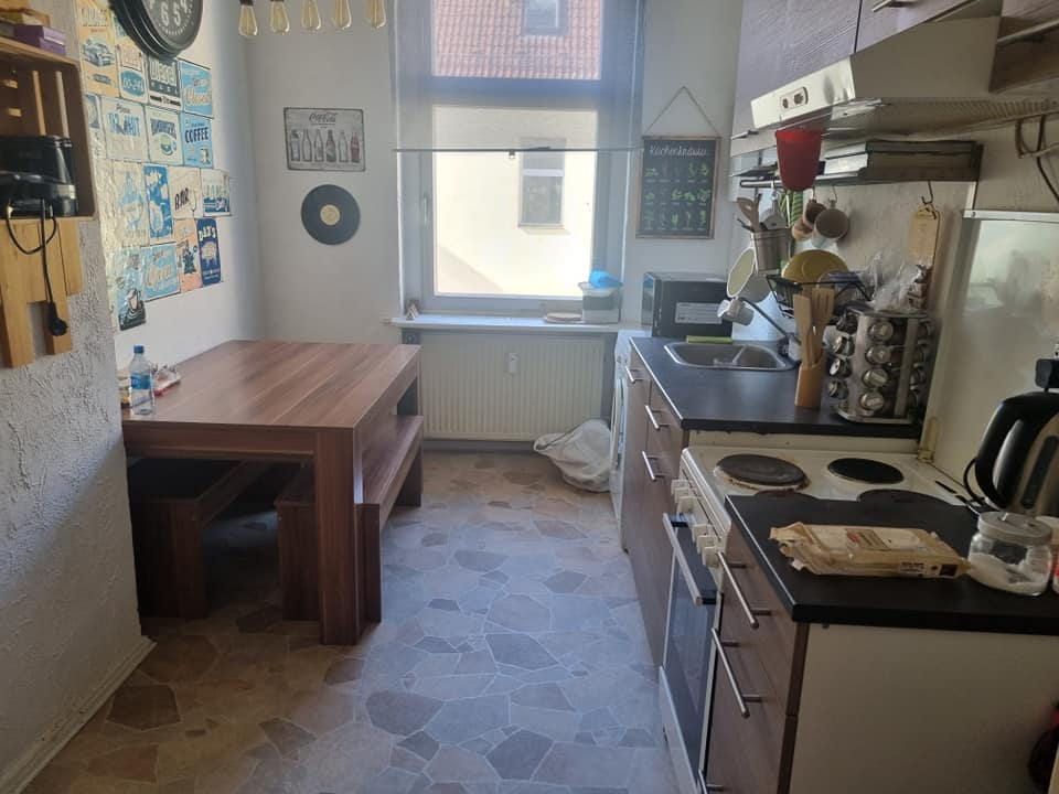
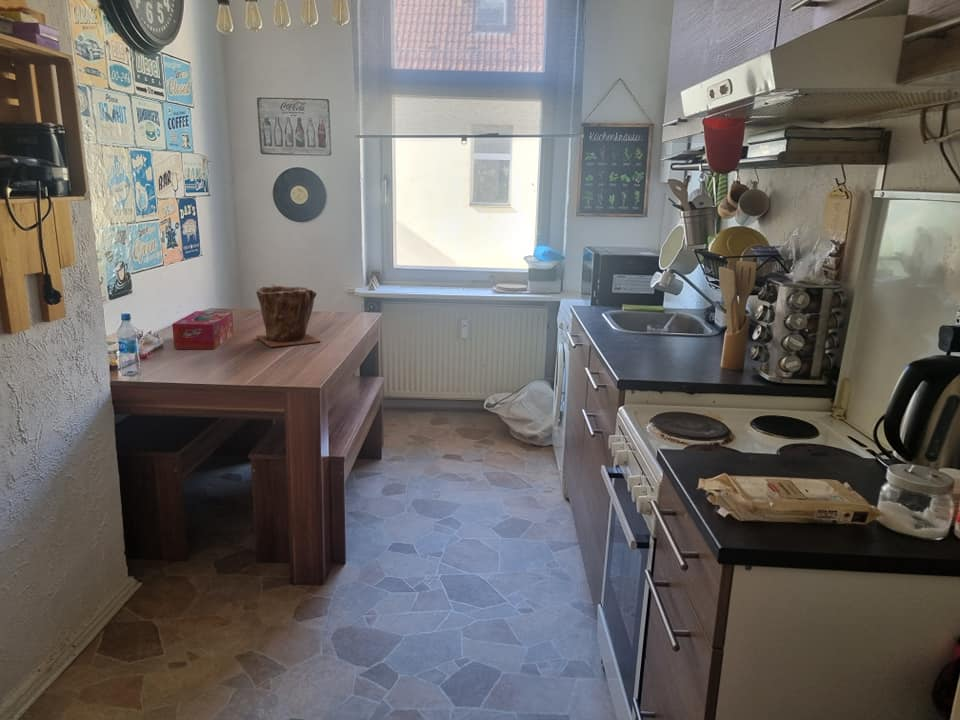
+ tissue box (204, 329)
+ plant pot (287, 313)
